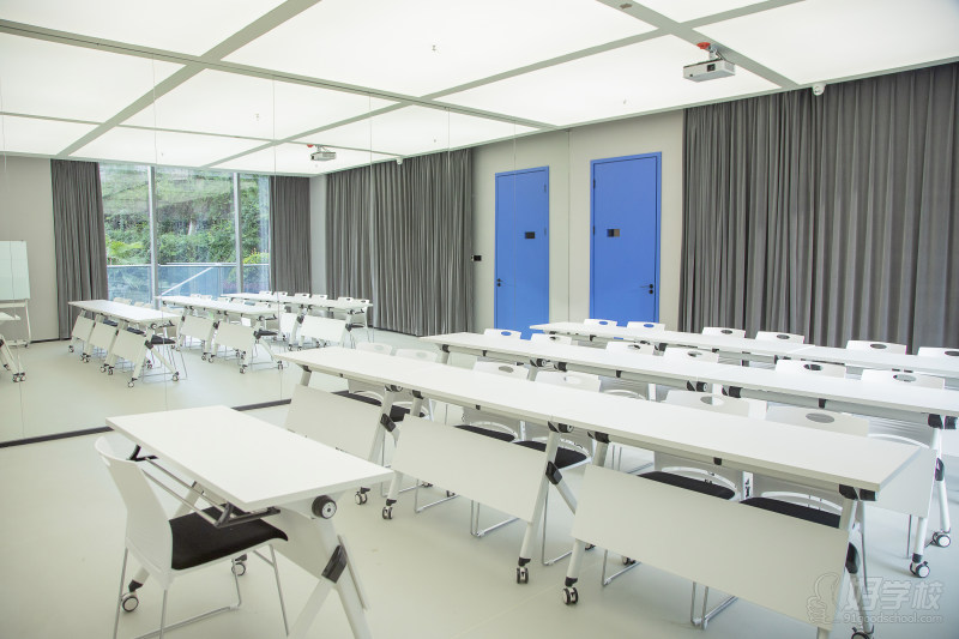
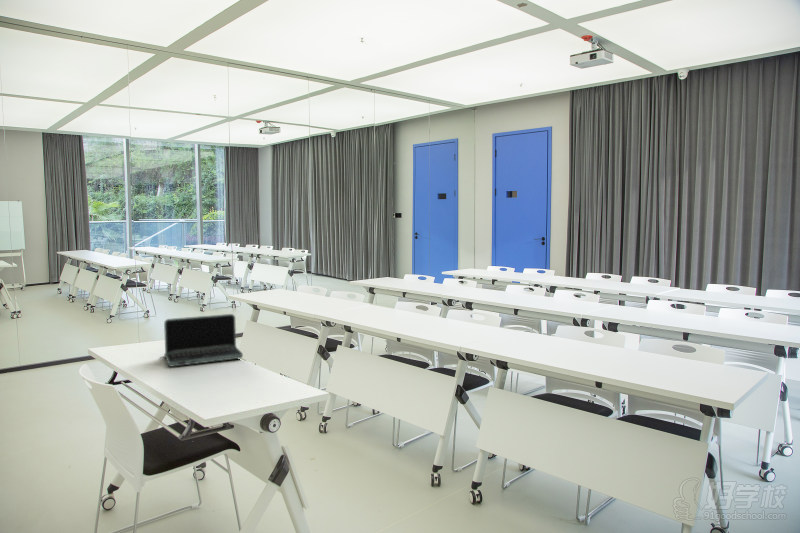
+ laptop (200, 338)
